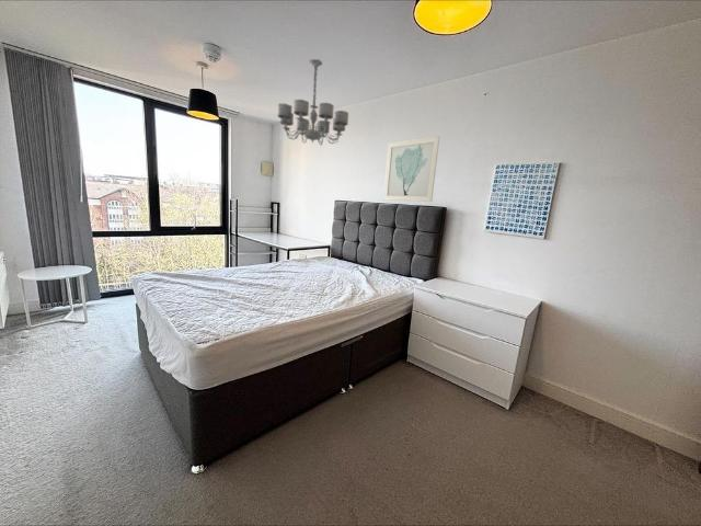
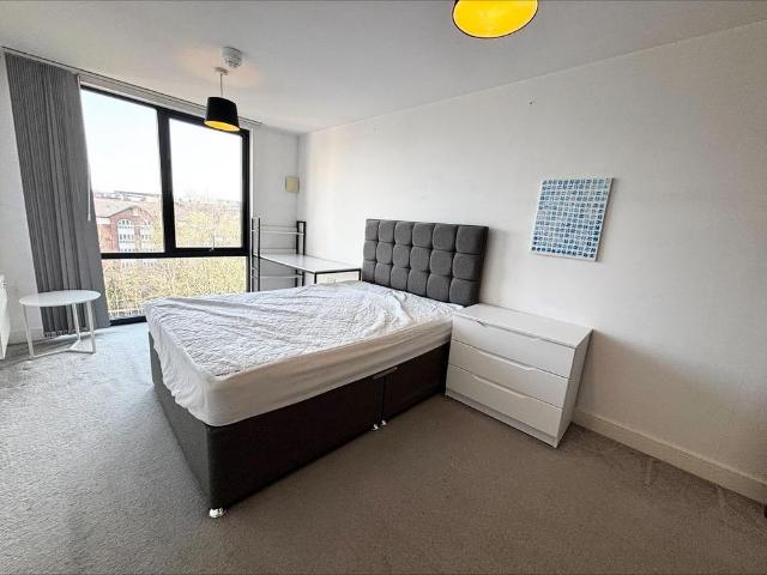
- chandelier (313, 103)
- wall art (409, 171)
